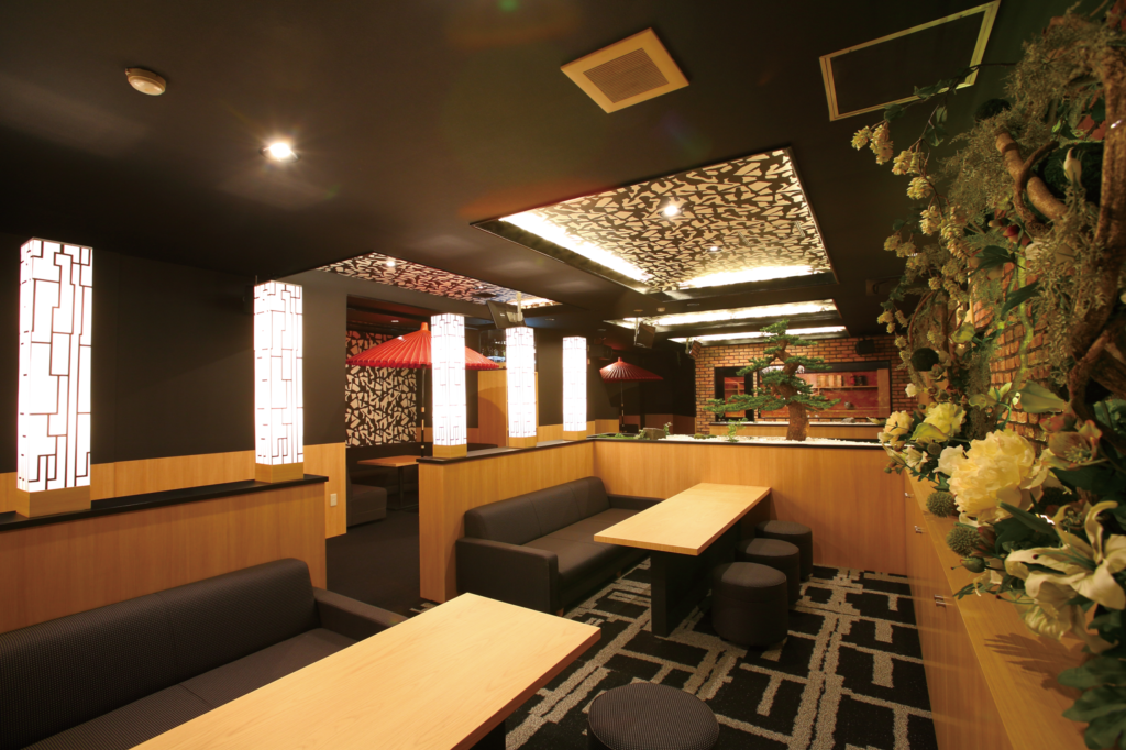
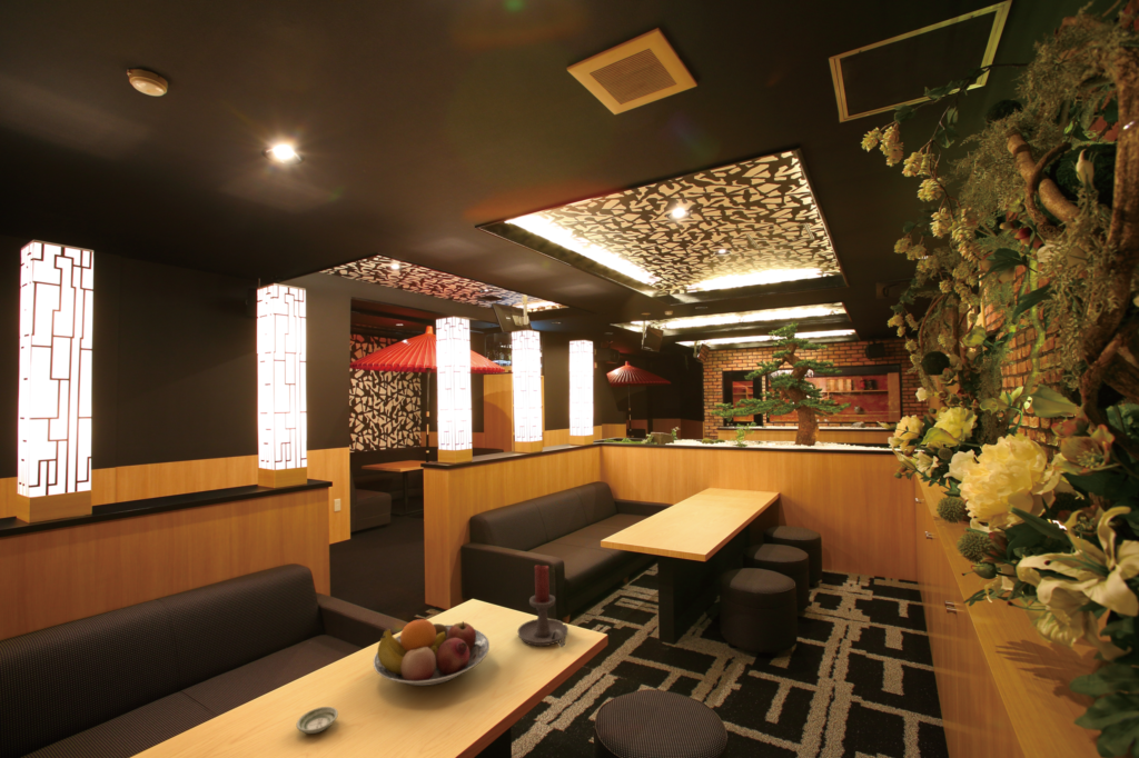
+ candle holder (545, 602)
+ saucer (317, 721)
+ fruit bowl (433, 646)
